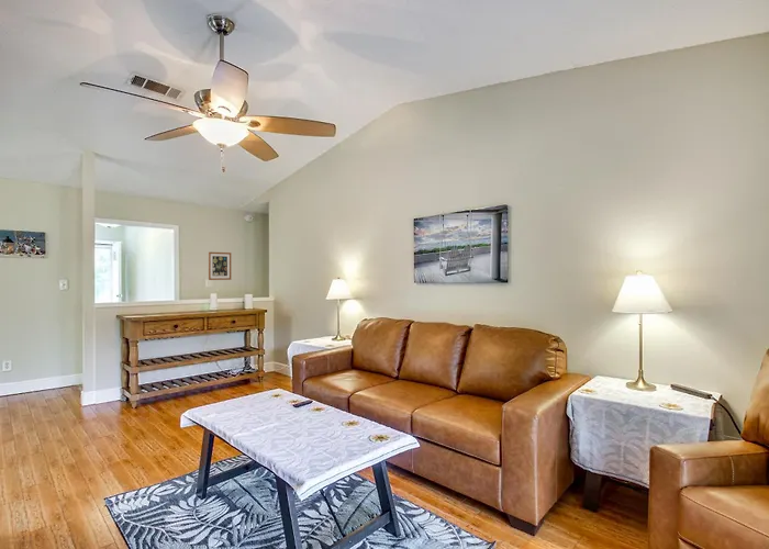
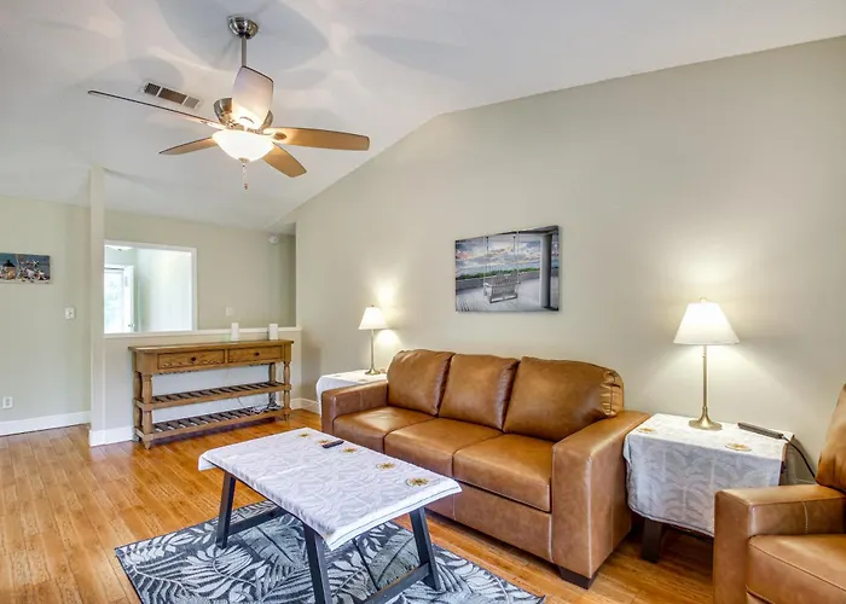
- wall art (220, 266)
